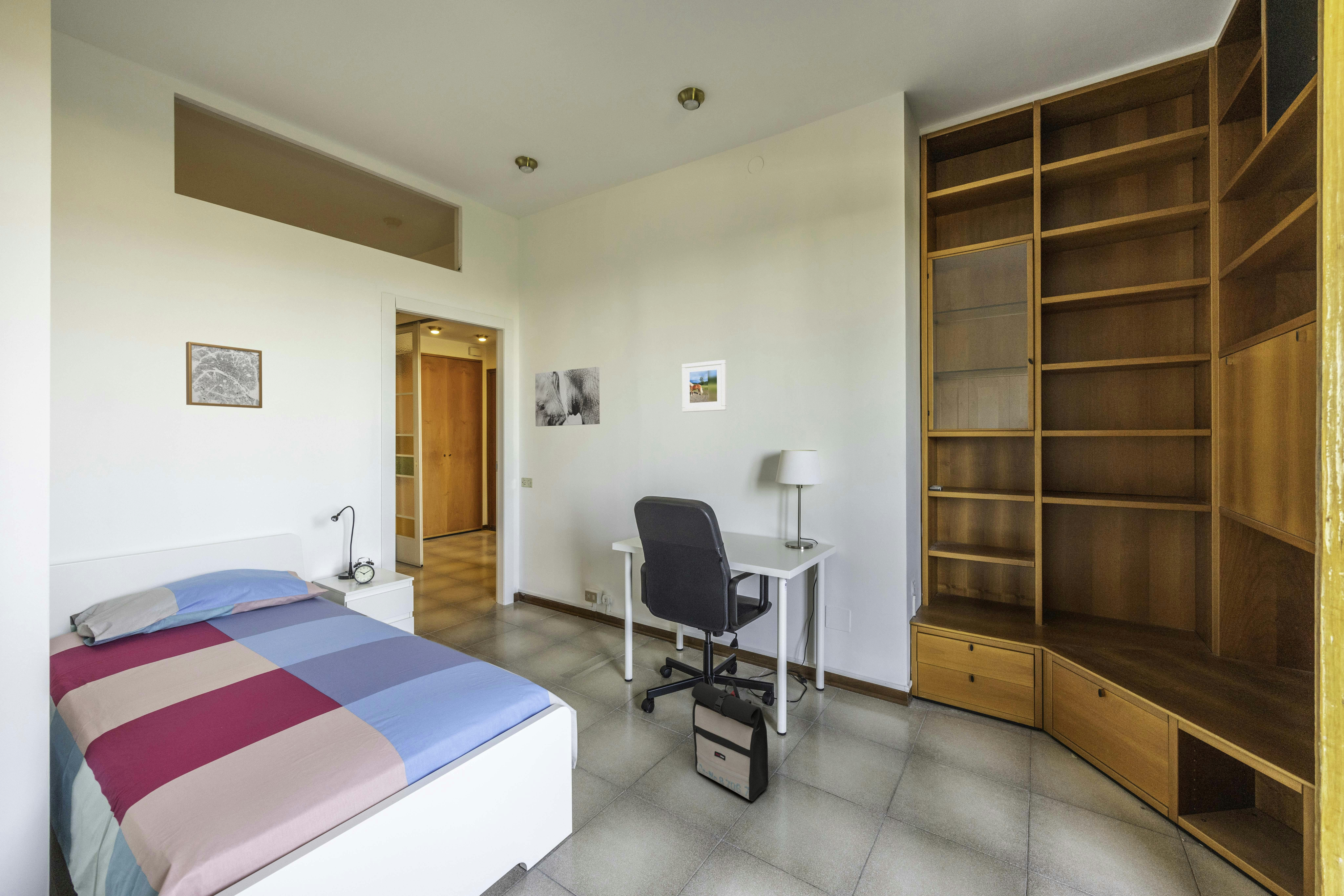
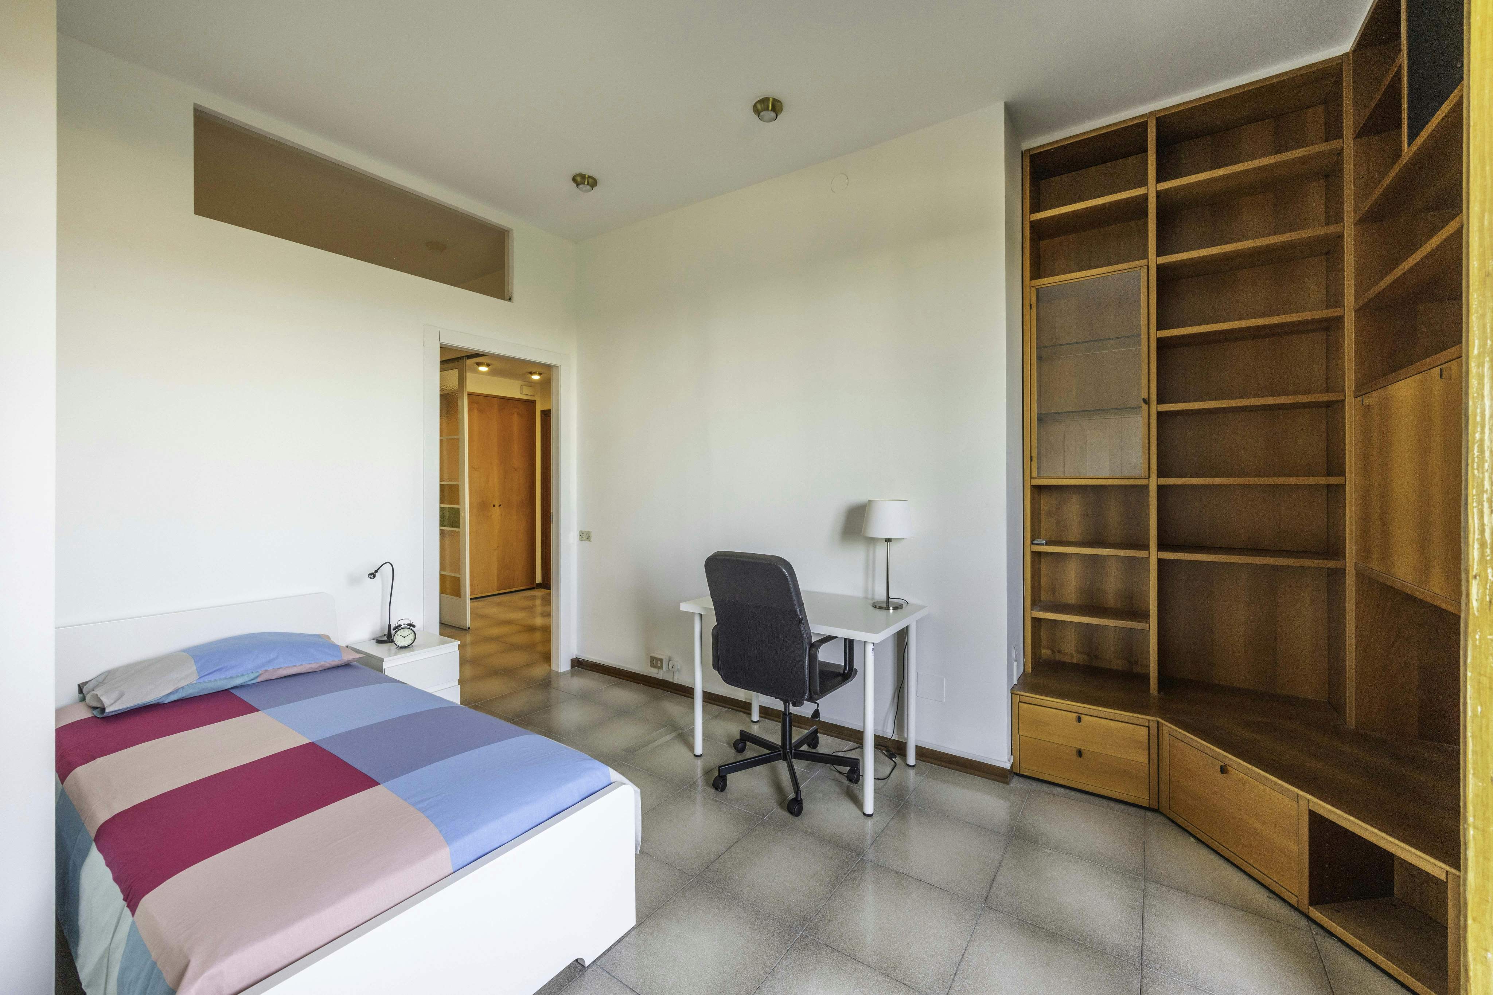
- wall art (225, 377)
- wall art (566, 398)
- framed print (704, 386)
- backpack (729, 732)
